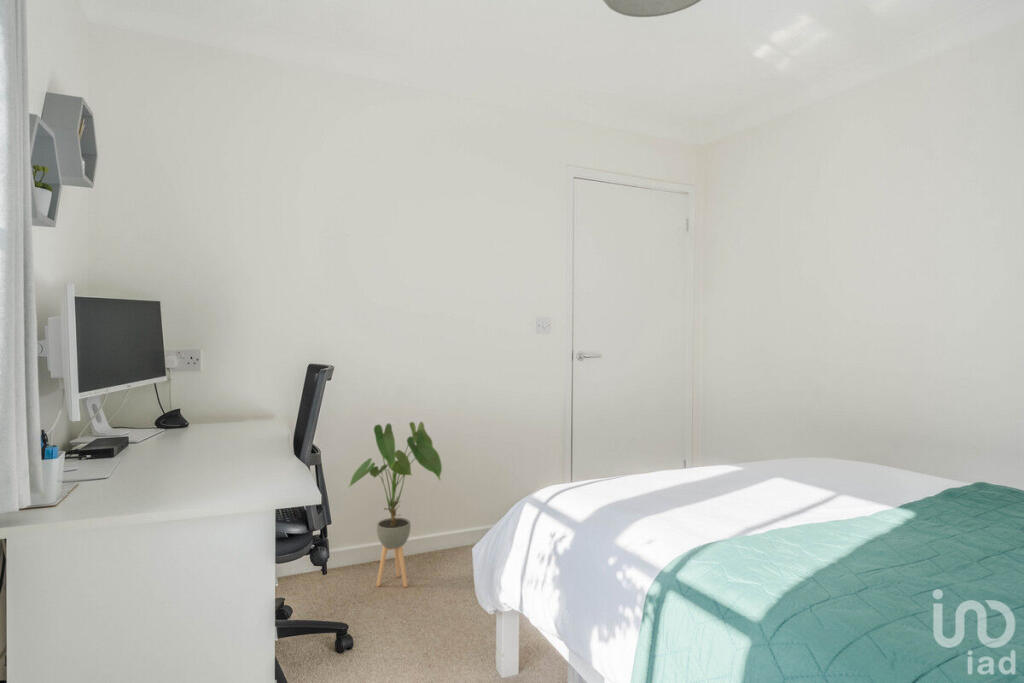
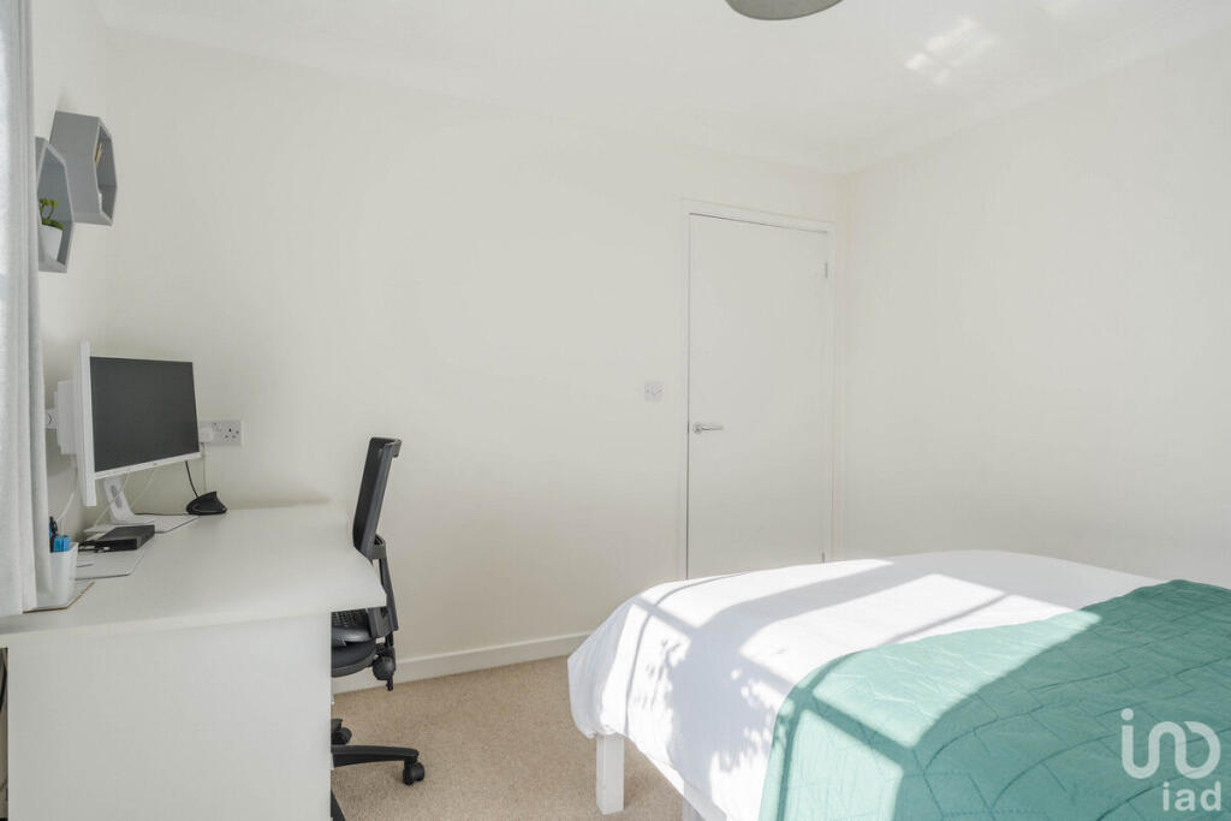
- house plant (400, 501)
